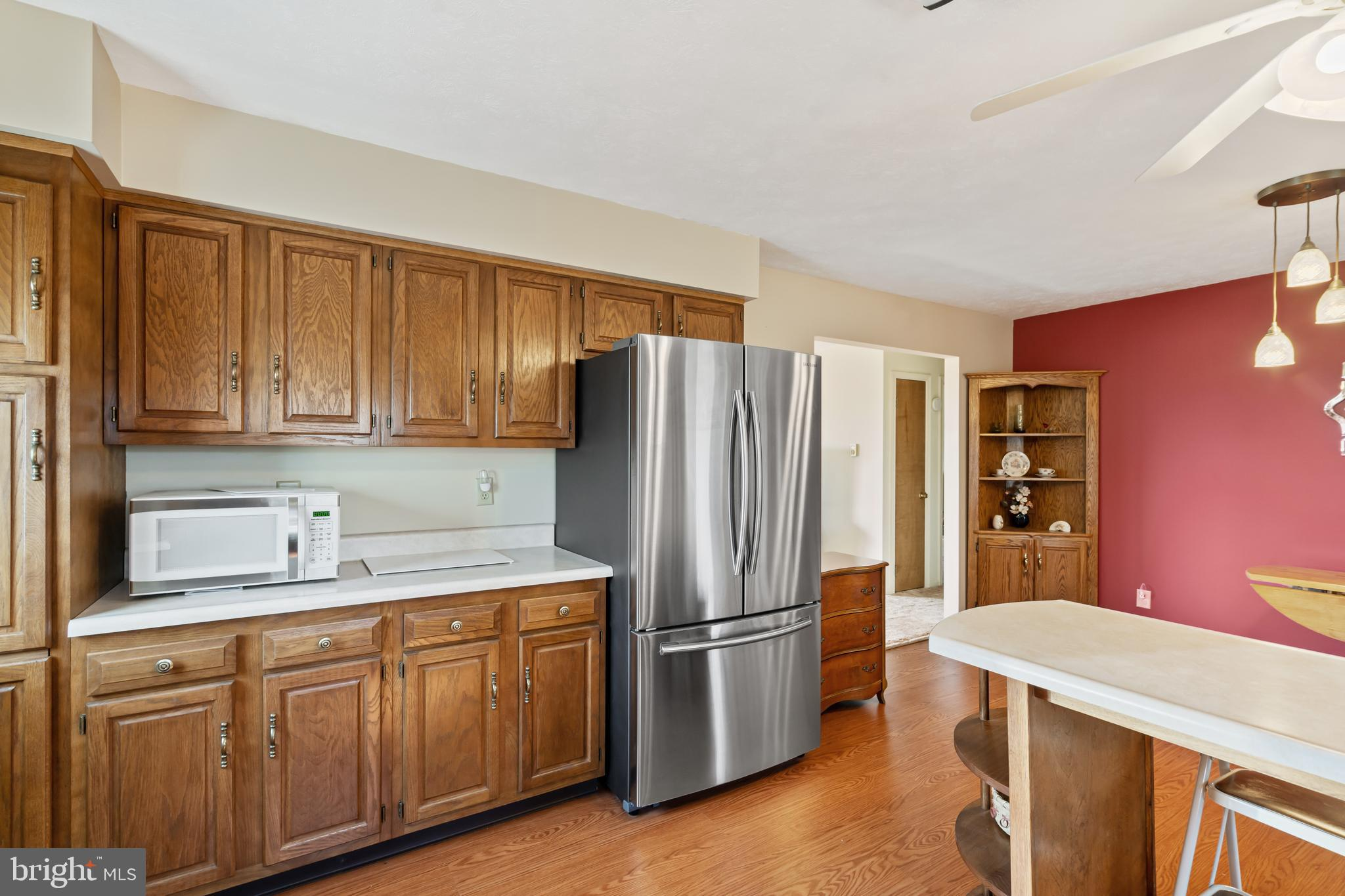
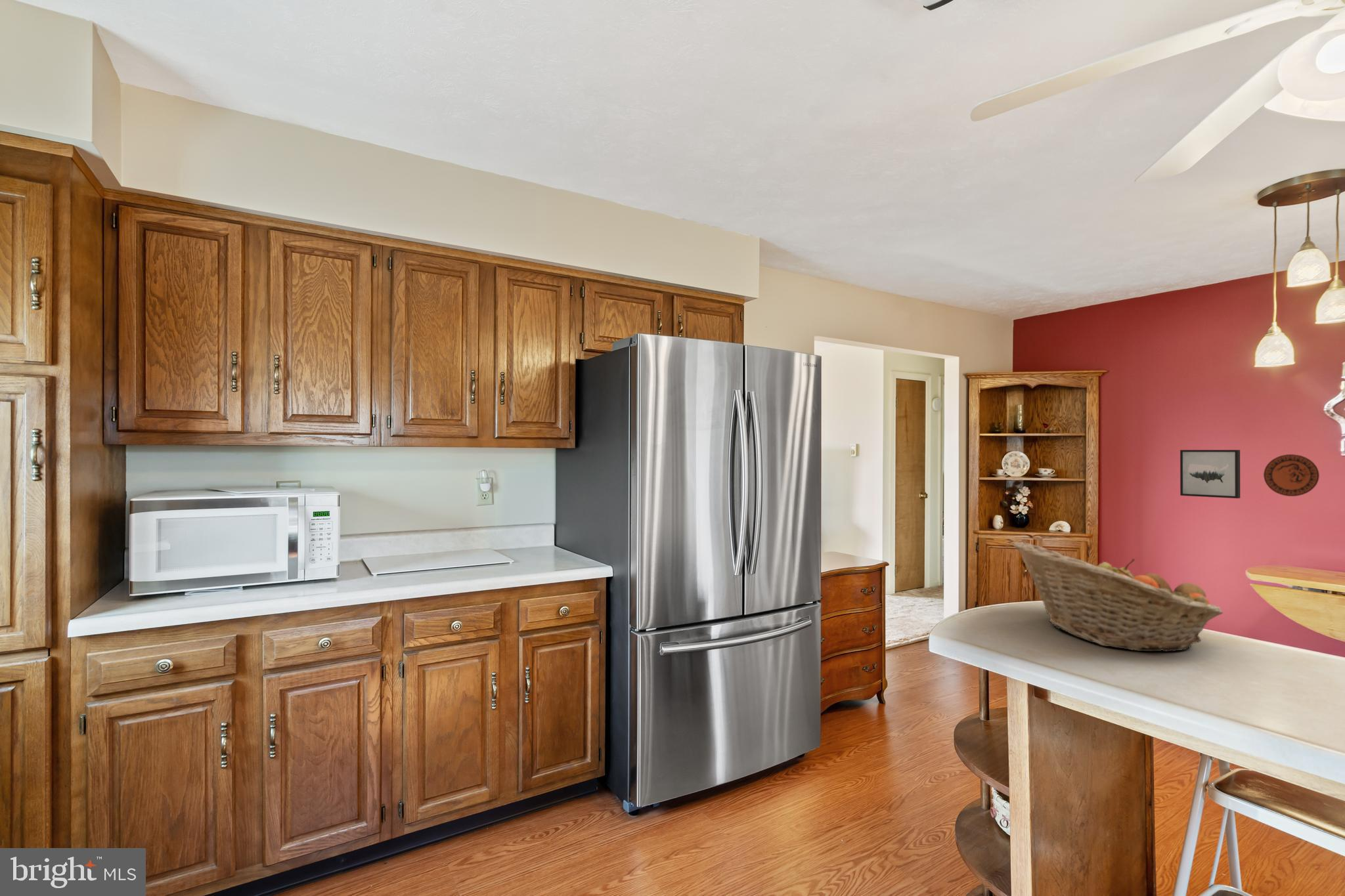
+ decorative plate (1290, 475)
+ wall art (1209, 473)
+ fruit basket (1107, 589)
